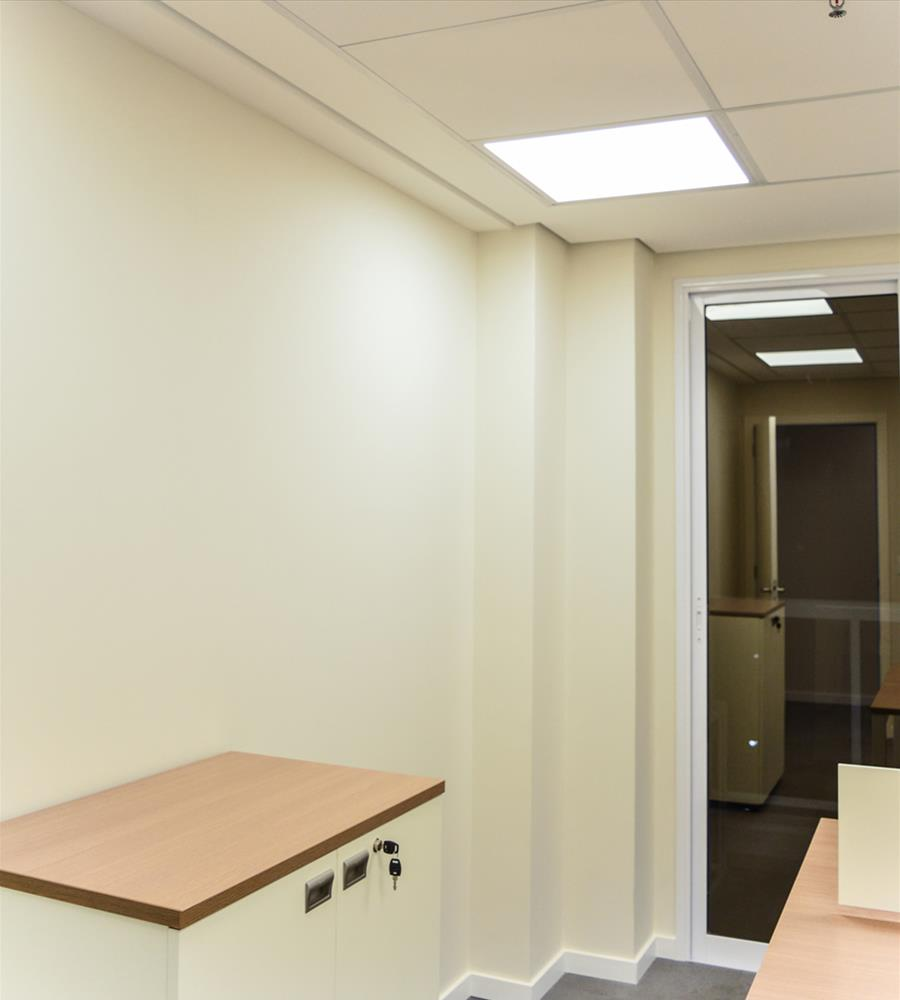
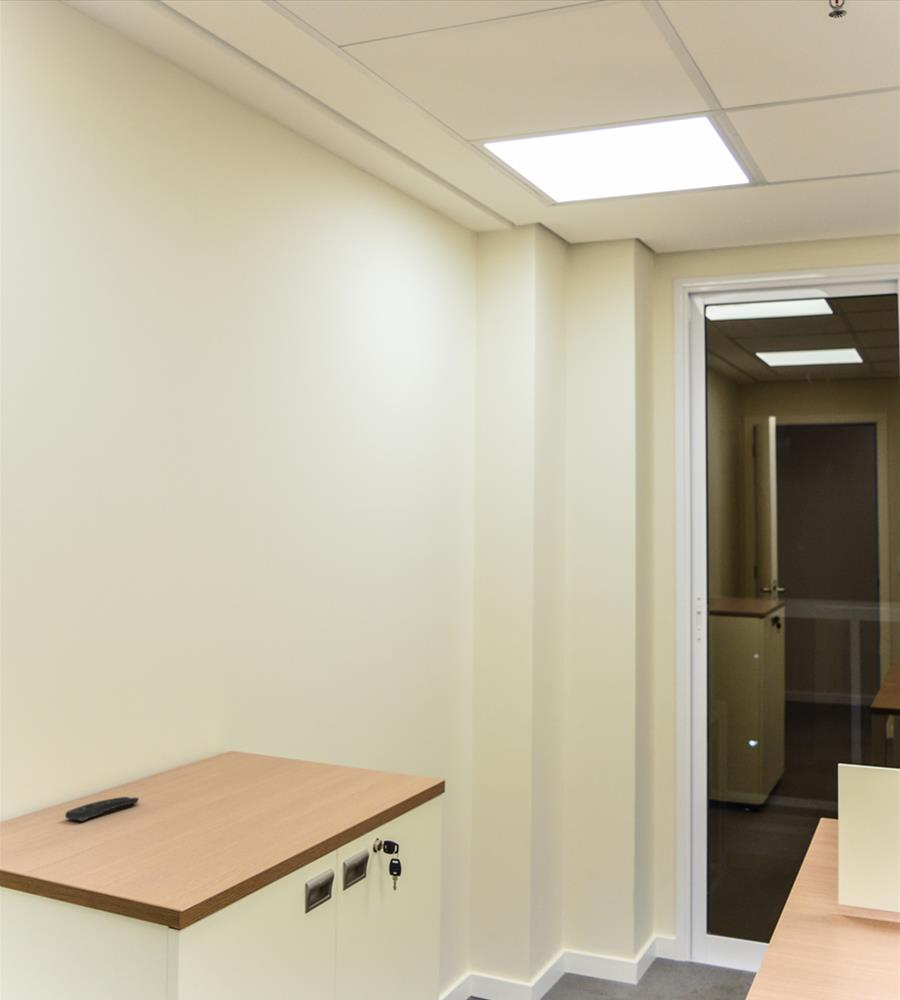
+ remote control (105, 806)
